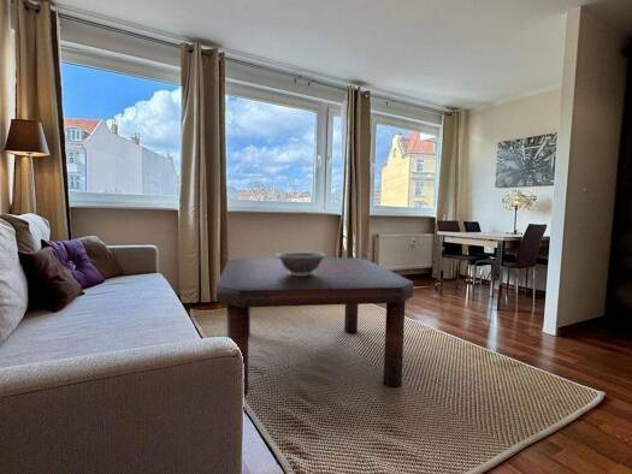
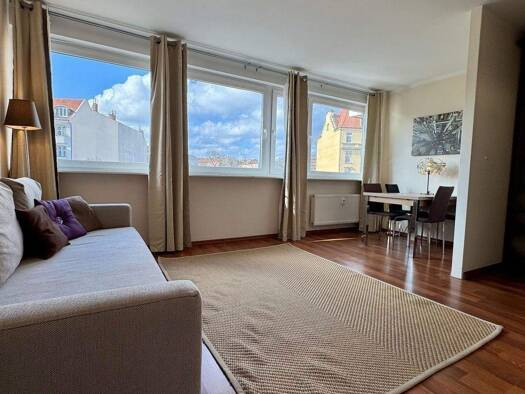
- decorative bowl (301, 262)
- coffee table (307, 304)
